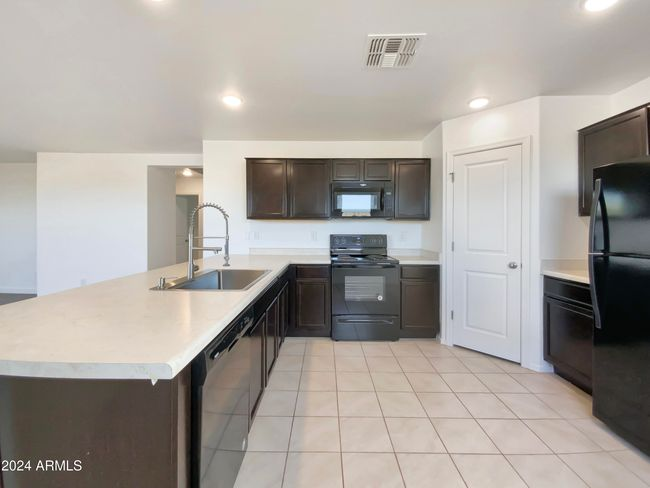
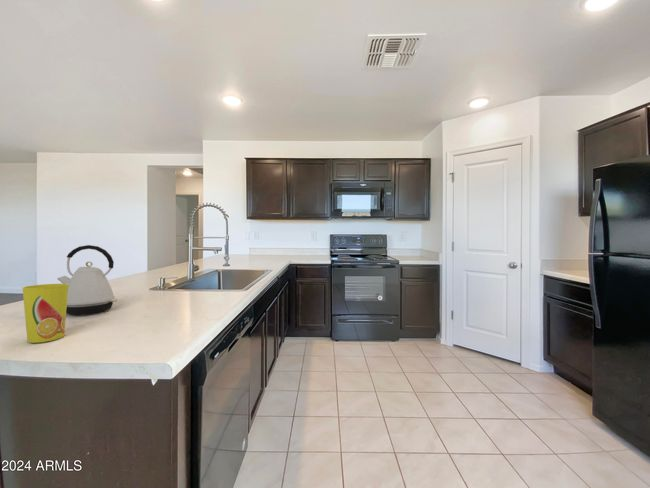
+ cup (46, 312)
+ kettle (87, 278)
